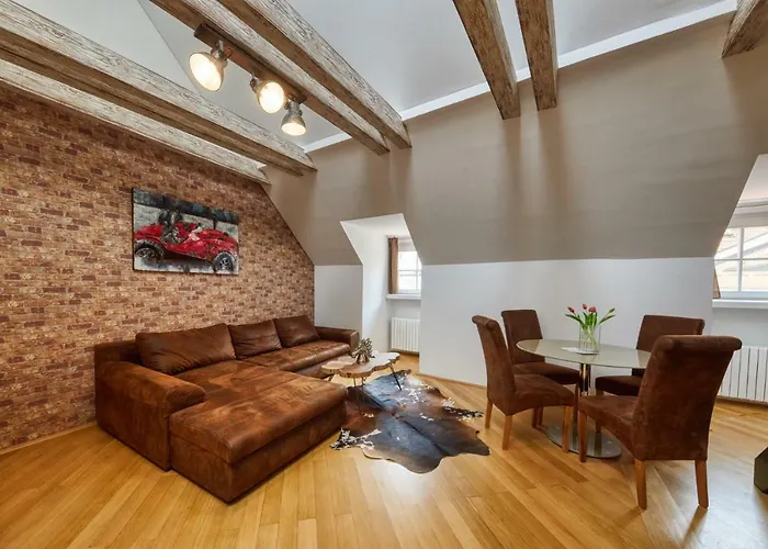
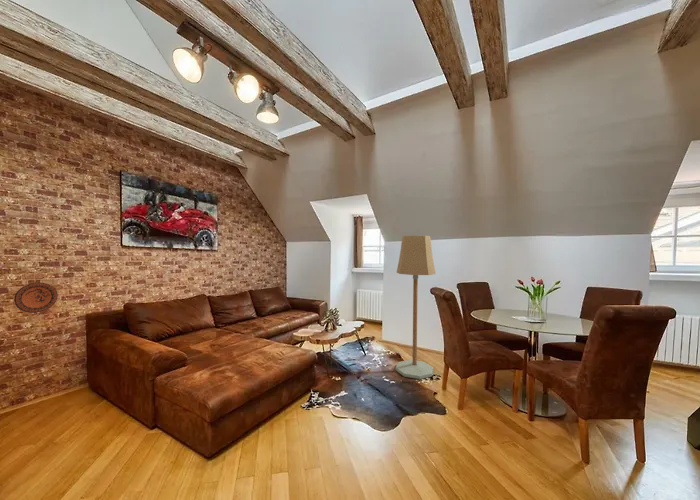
+ decorative plate (36, 297)
+ floor lamp (415, 303)
